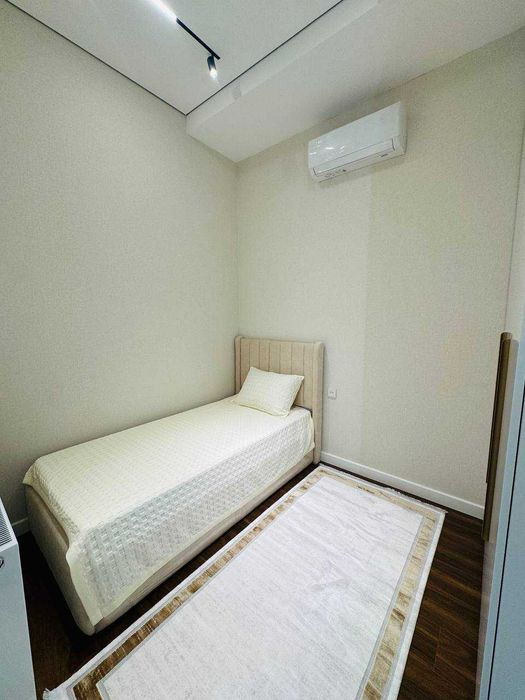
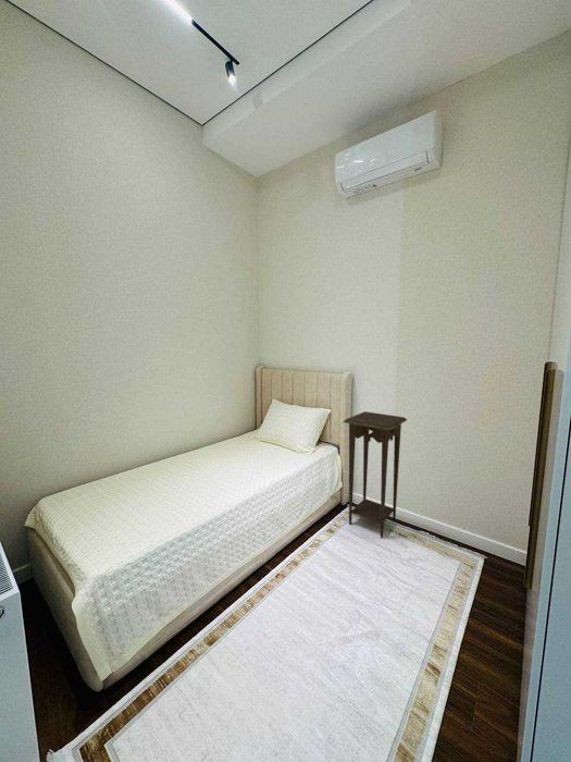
+ pedestal table (367, 471)
